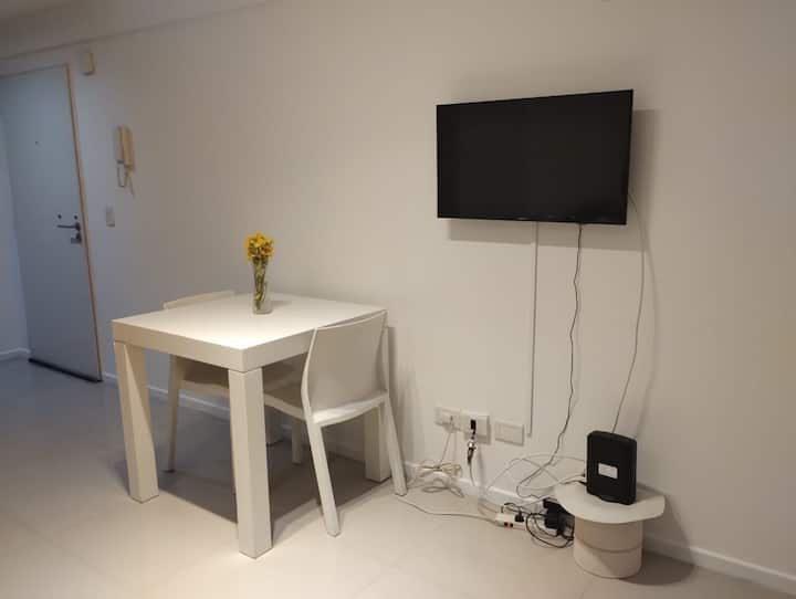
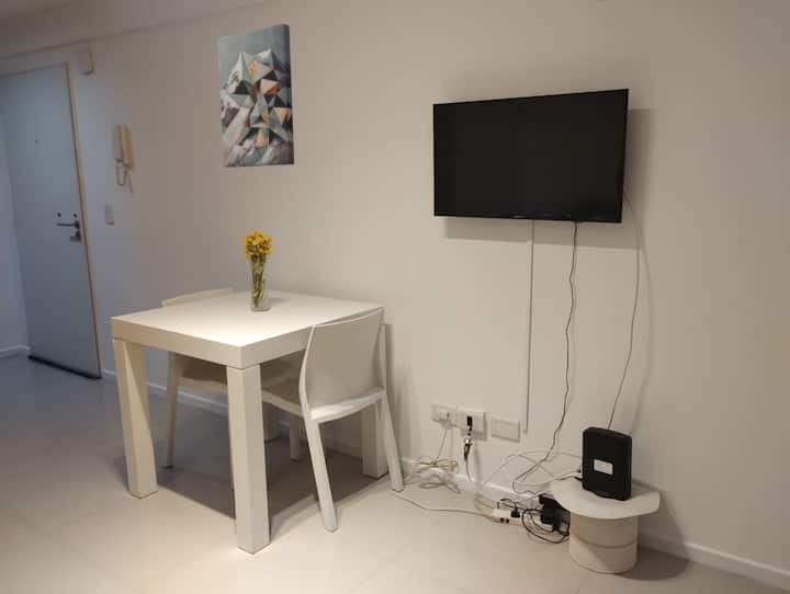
+ wall art (255, 100)
